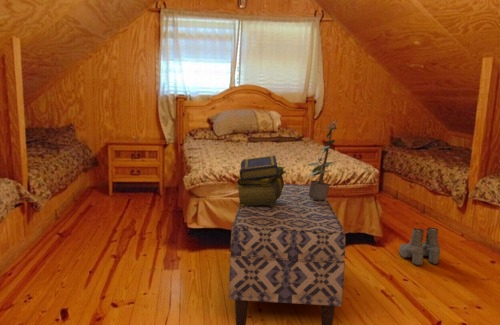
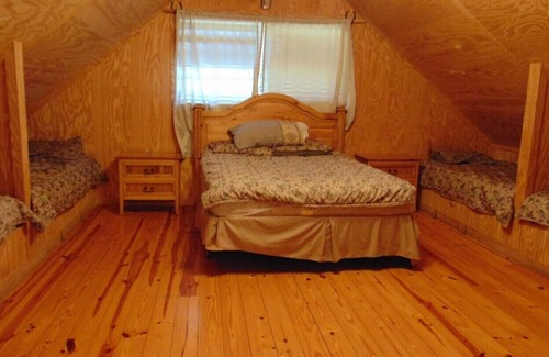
- stack of books (263, 182)
- bench (283, 244)
- boots (420, 242)
- potted plant (318, 159)
